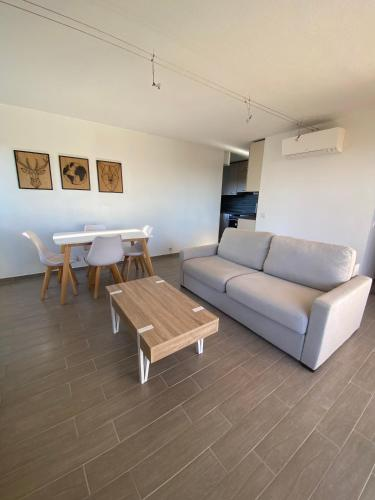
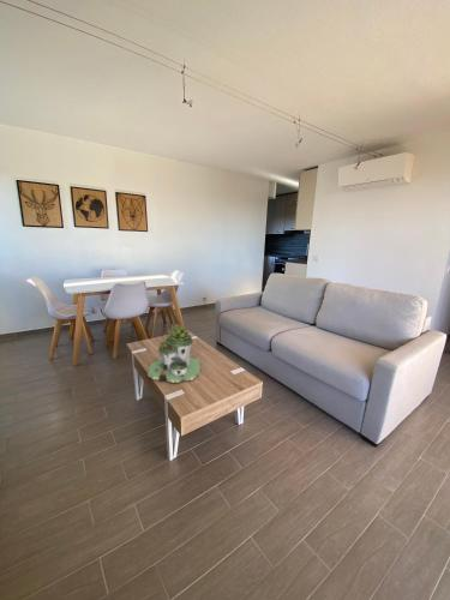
+ succulent planter (174, 348)
